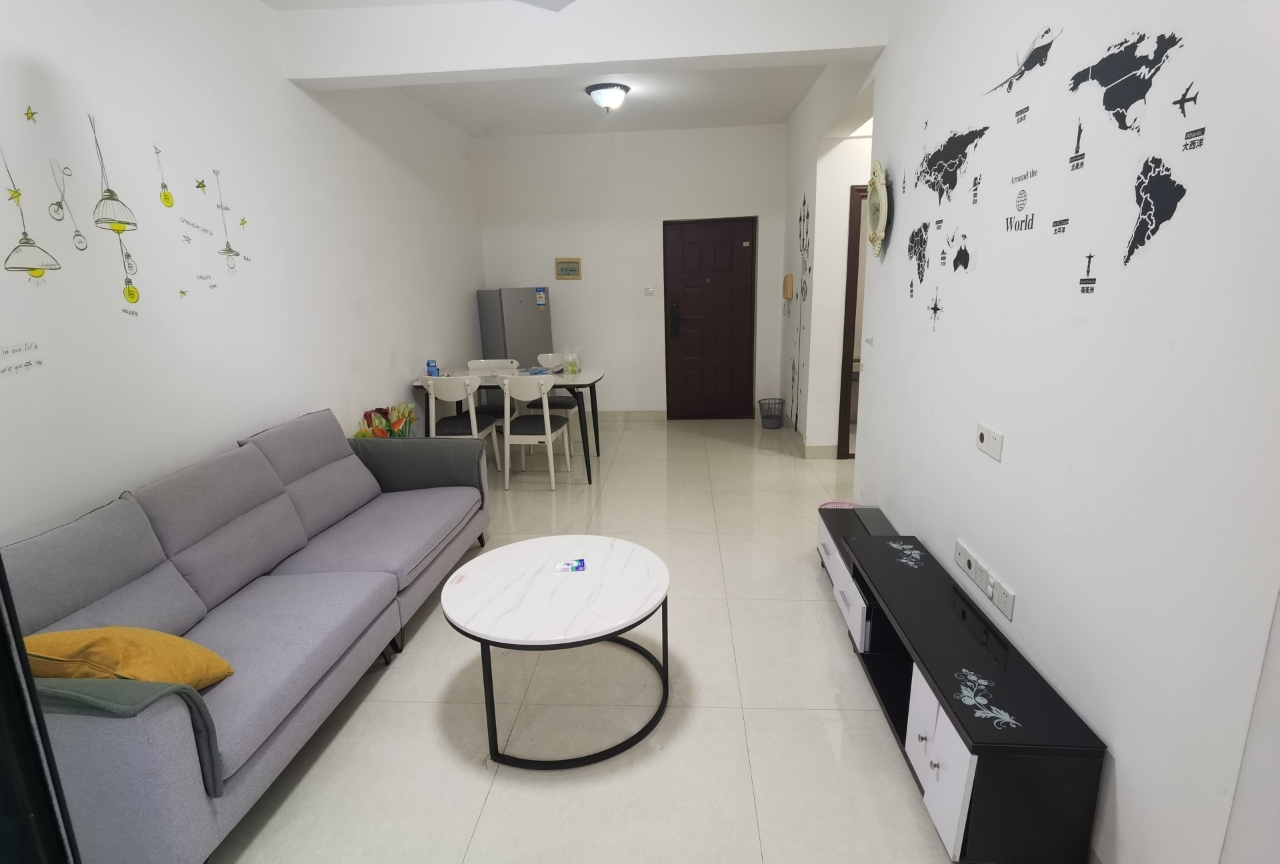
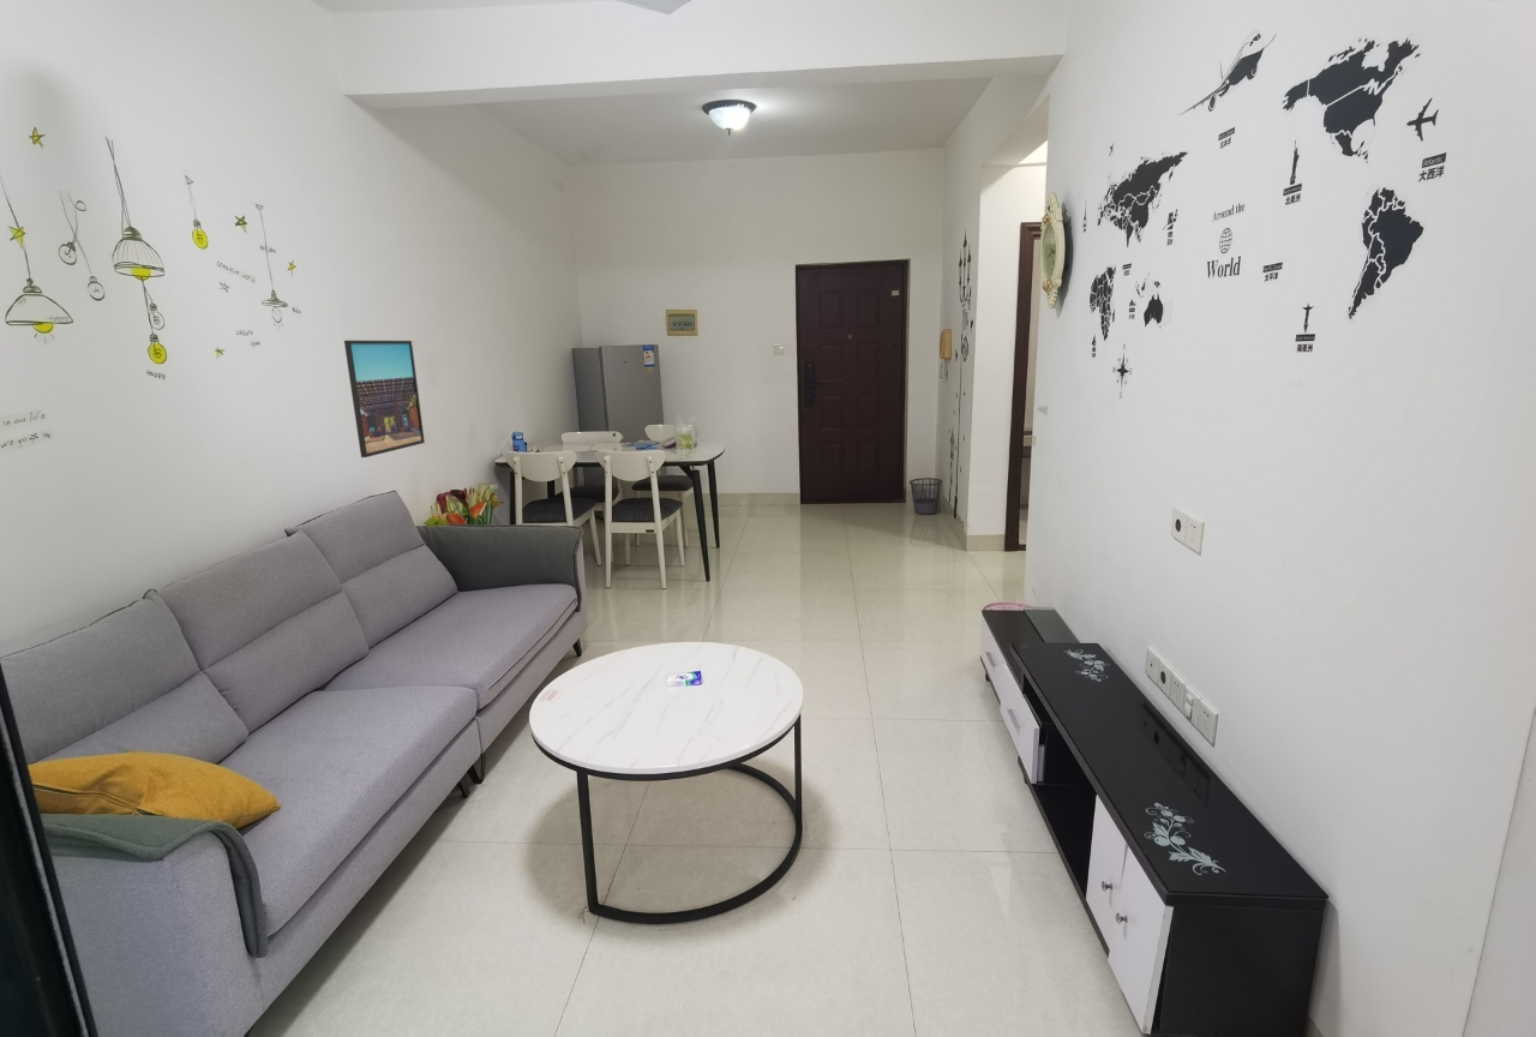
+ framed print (388, 395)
